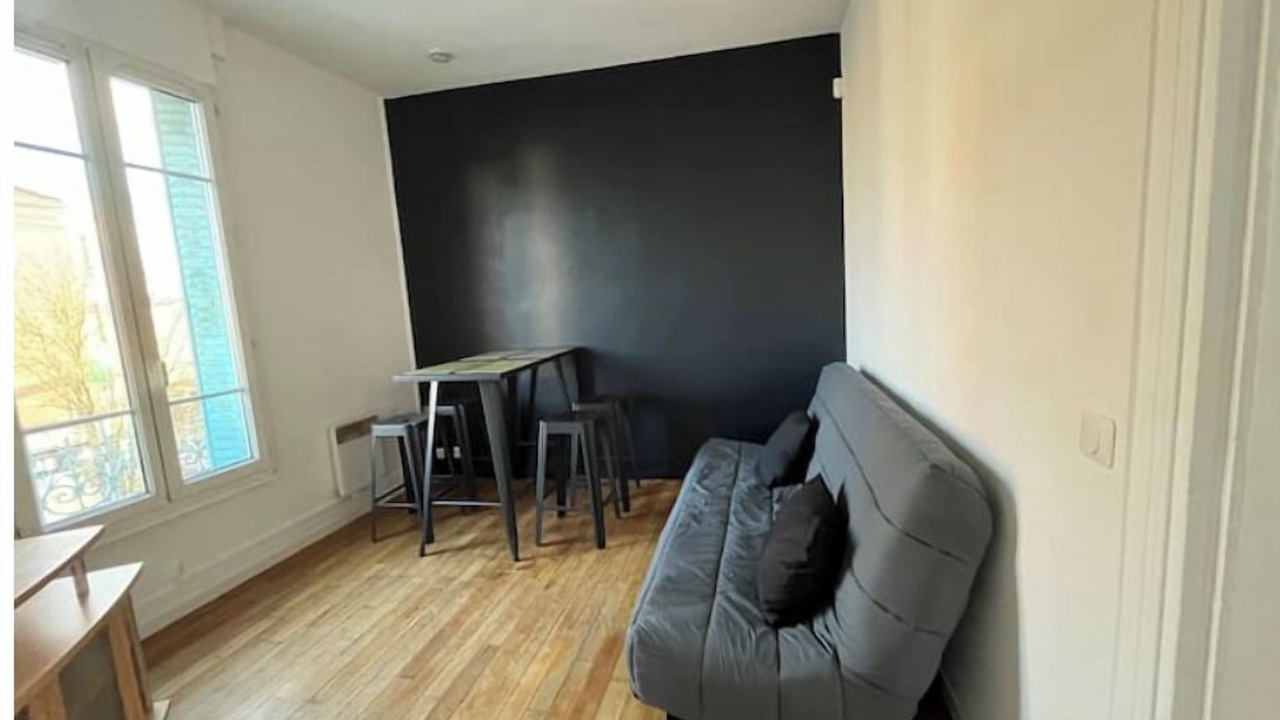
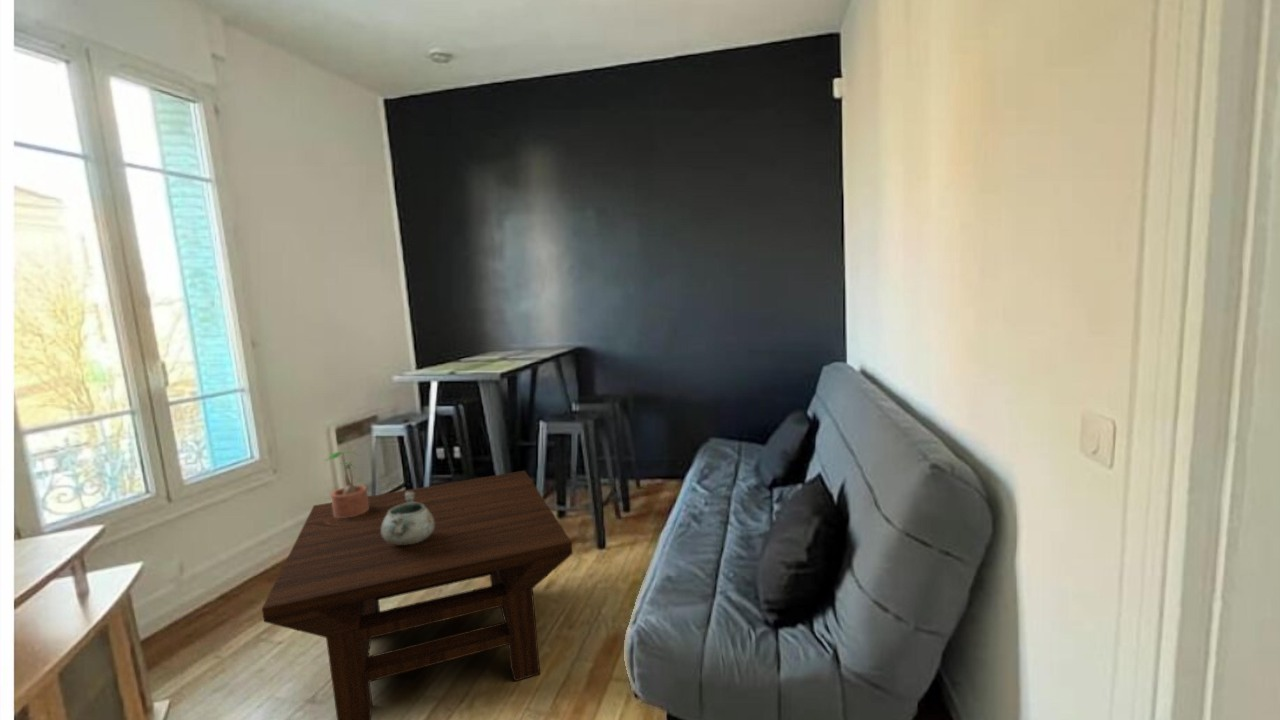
+ coffee table (434, 586)
+ potted plant (346, 480)
+ decorative bowl (407, 521)
